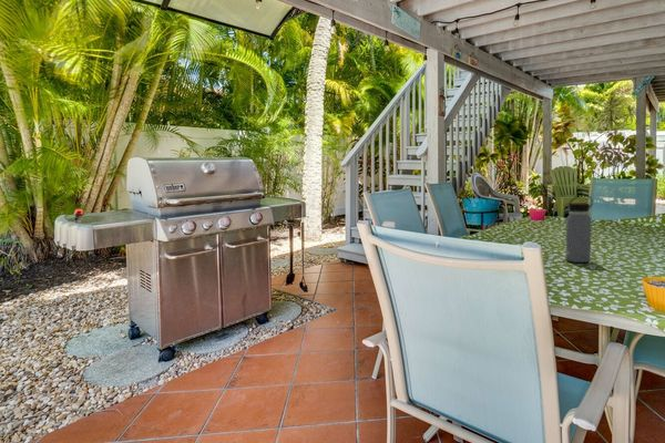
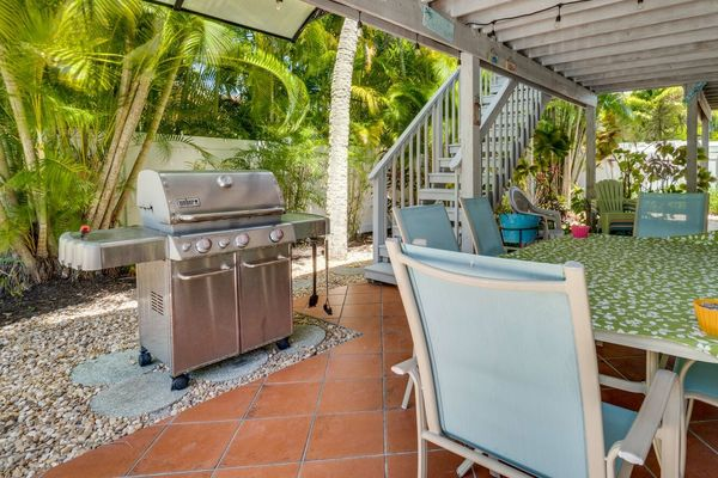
- water bottle (579, 227)
